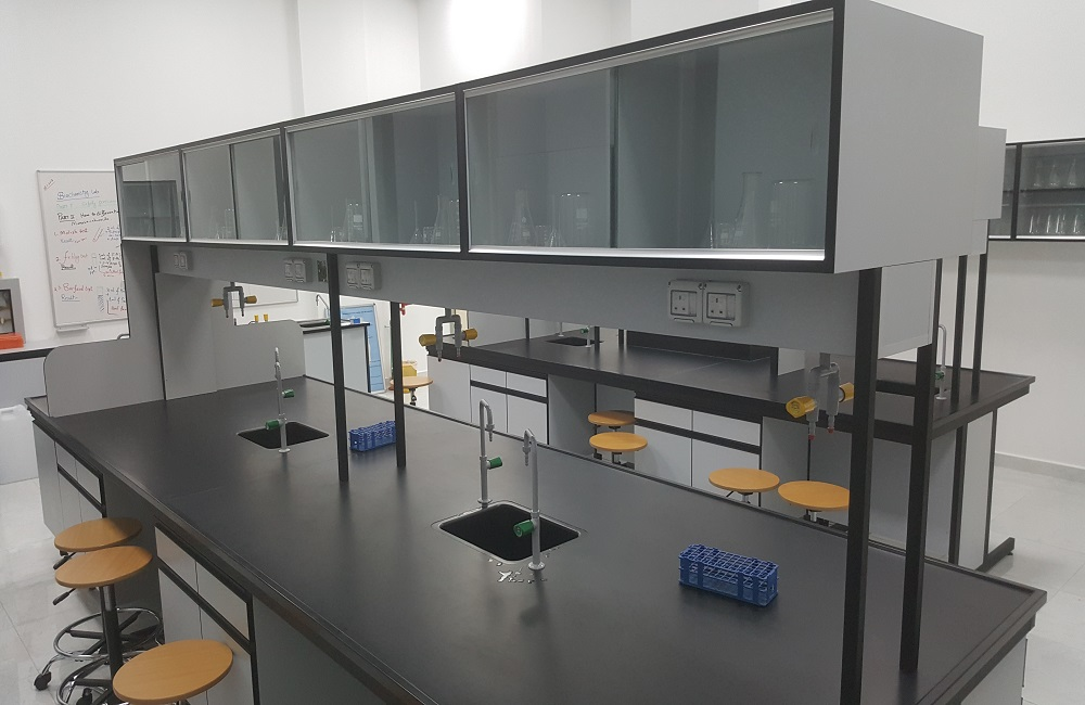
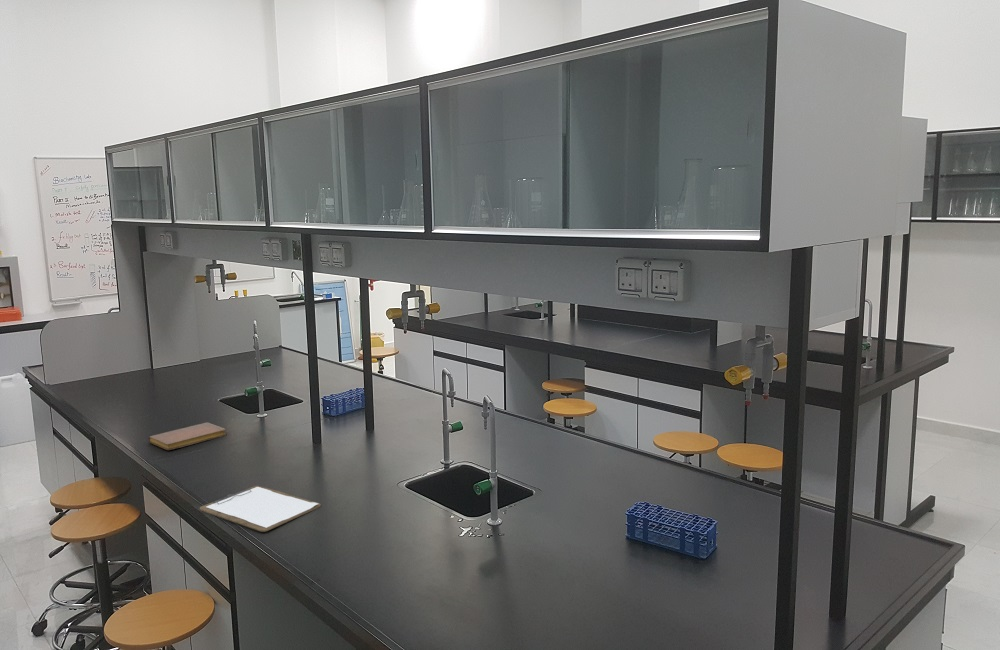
+ notebook (188, 435)
+ clipboard (260, 505)
